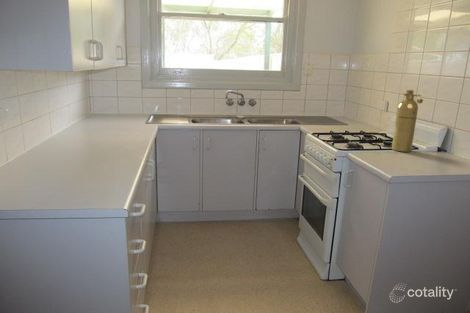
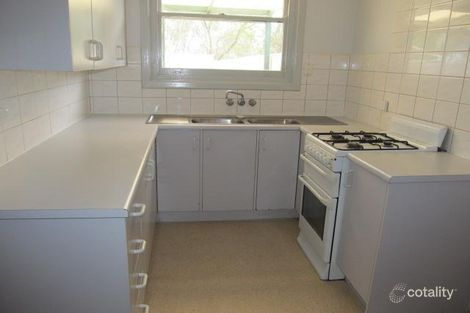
- spray bottle (407, 120)
